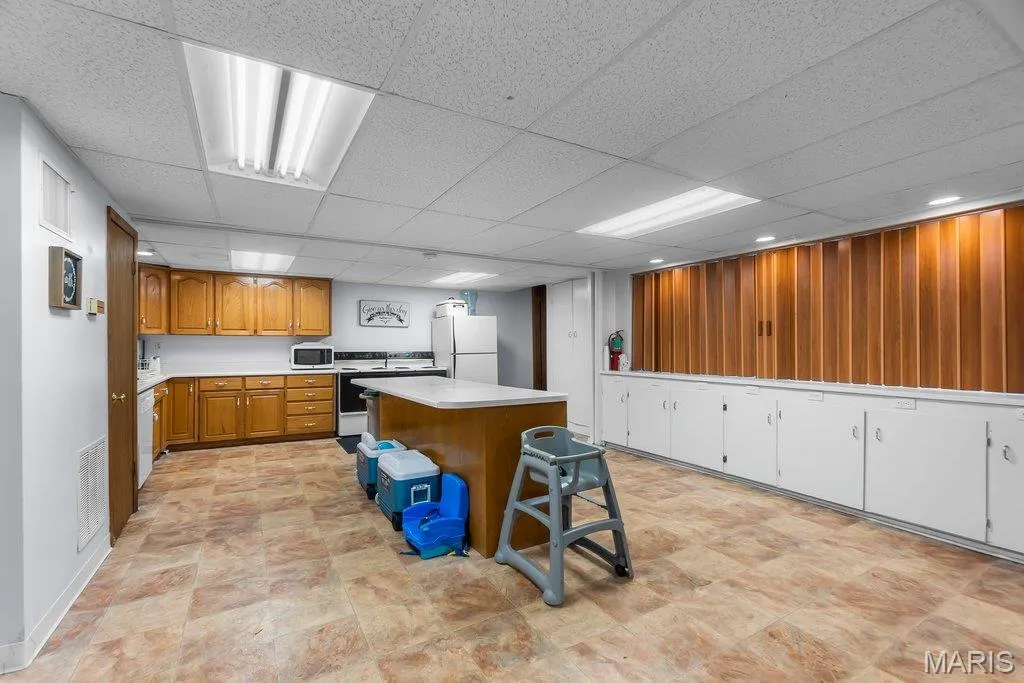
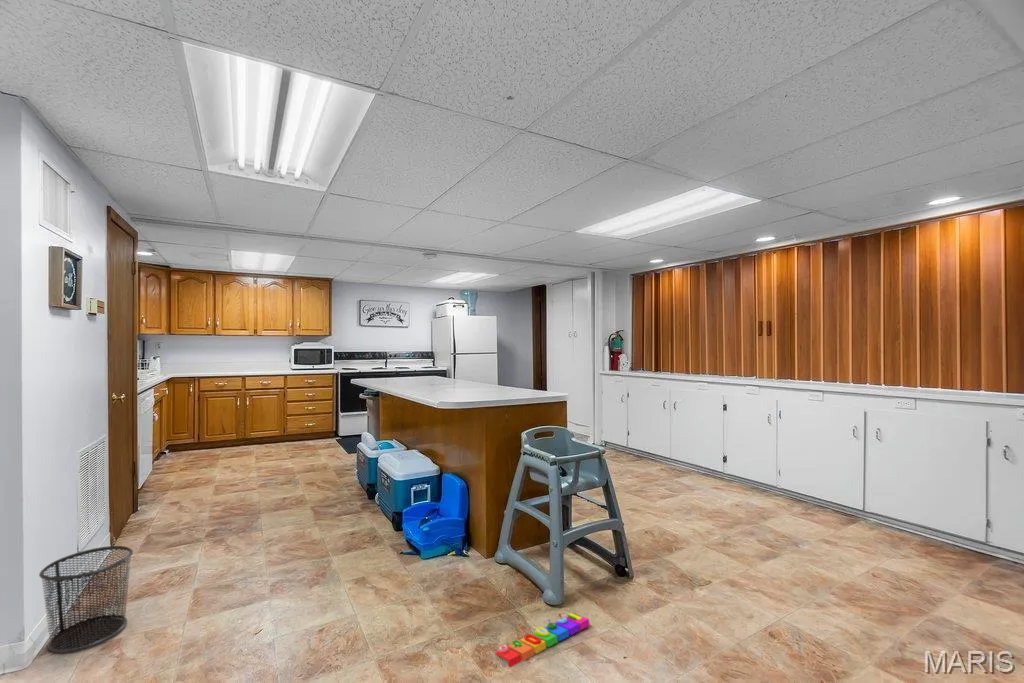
+ waste bin (89, 597)
+ knob puzzle (544, 633)
